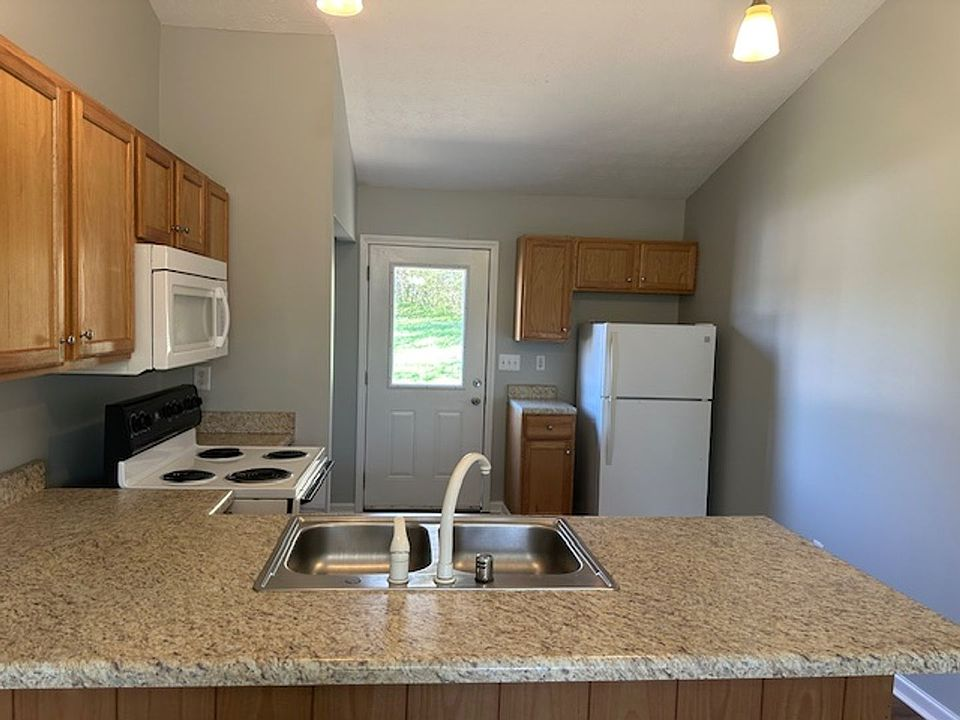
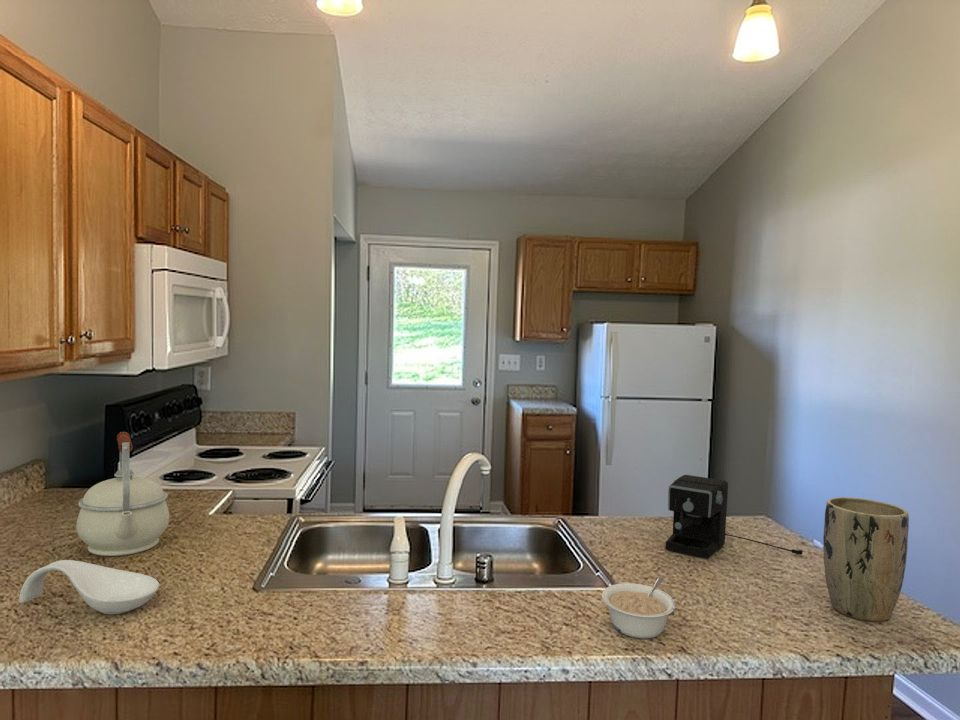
+ kettle (124, 492)
+ plant pot (862, 558)
+ legume (637, 608)
+ spoon rest (89, 585)
+ coffee maker (725, 519)
